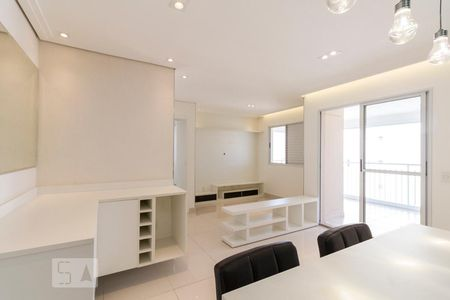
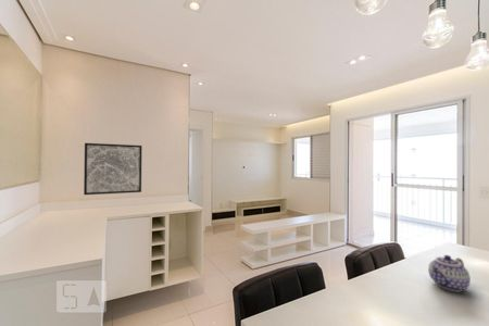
+ teapot (448, 271)
+ wall art (114, 168)
